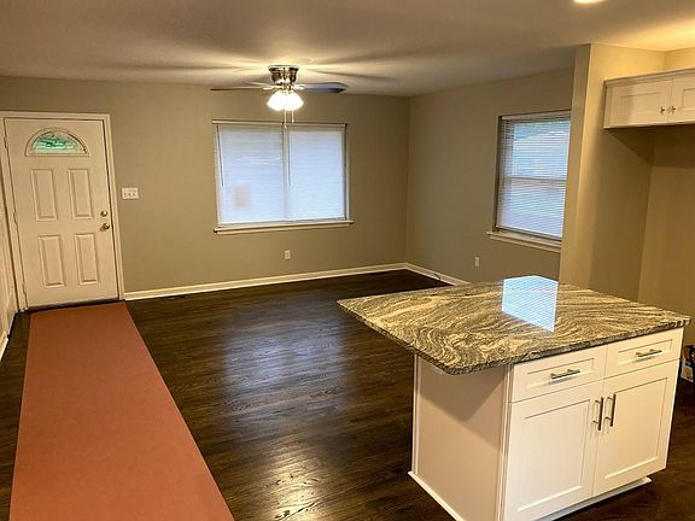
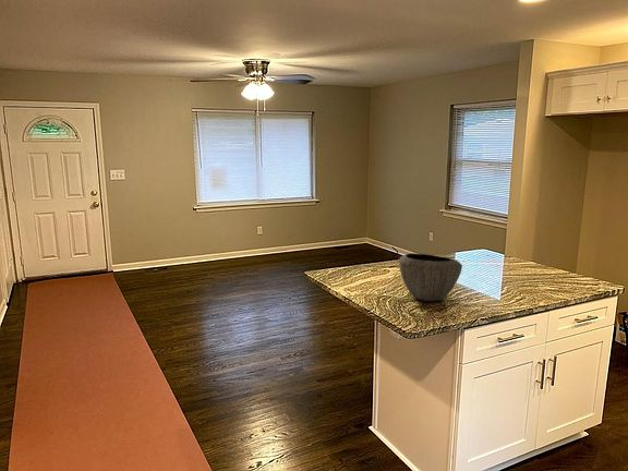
+ bowl (428, 276)
